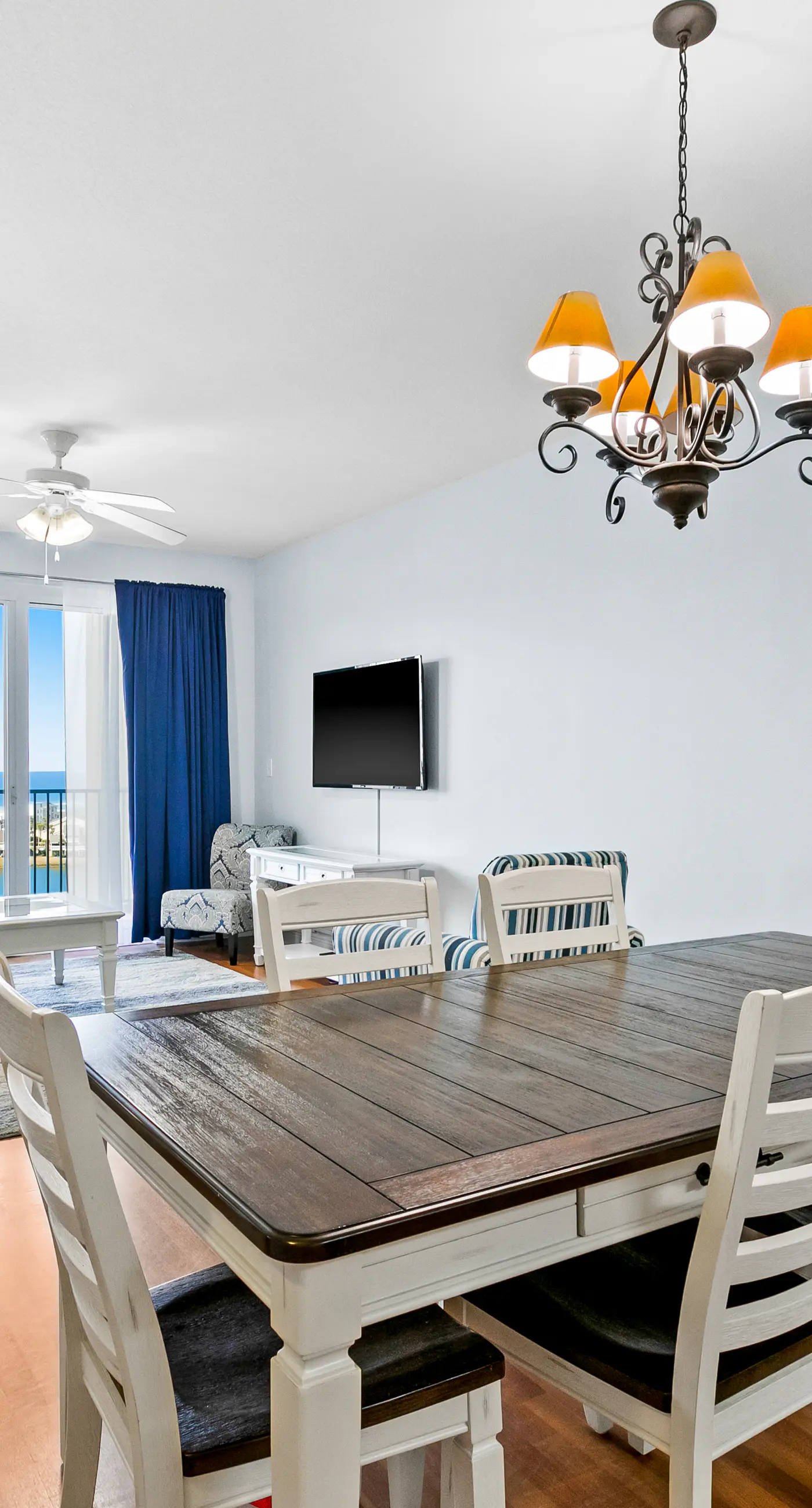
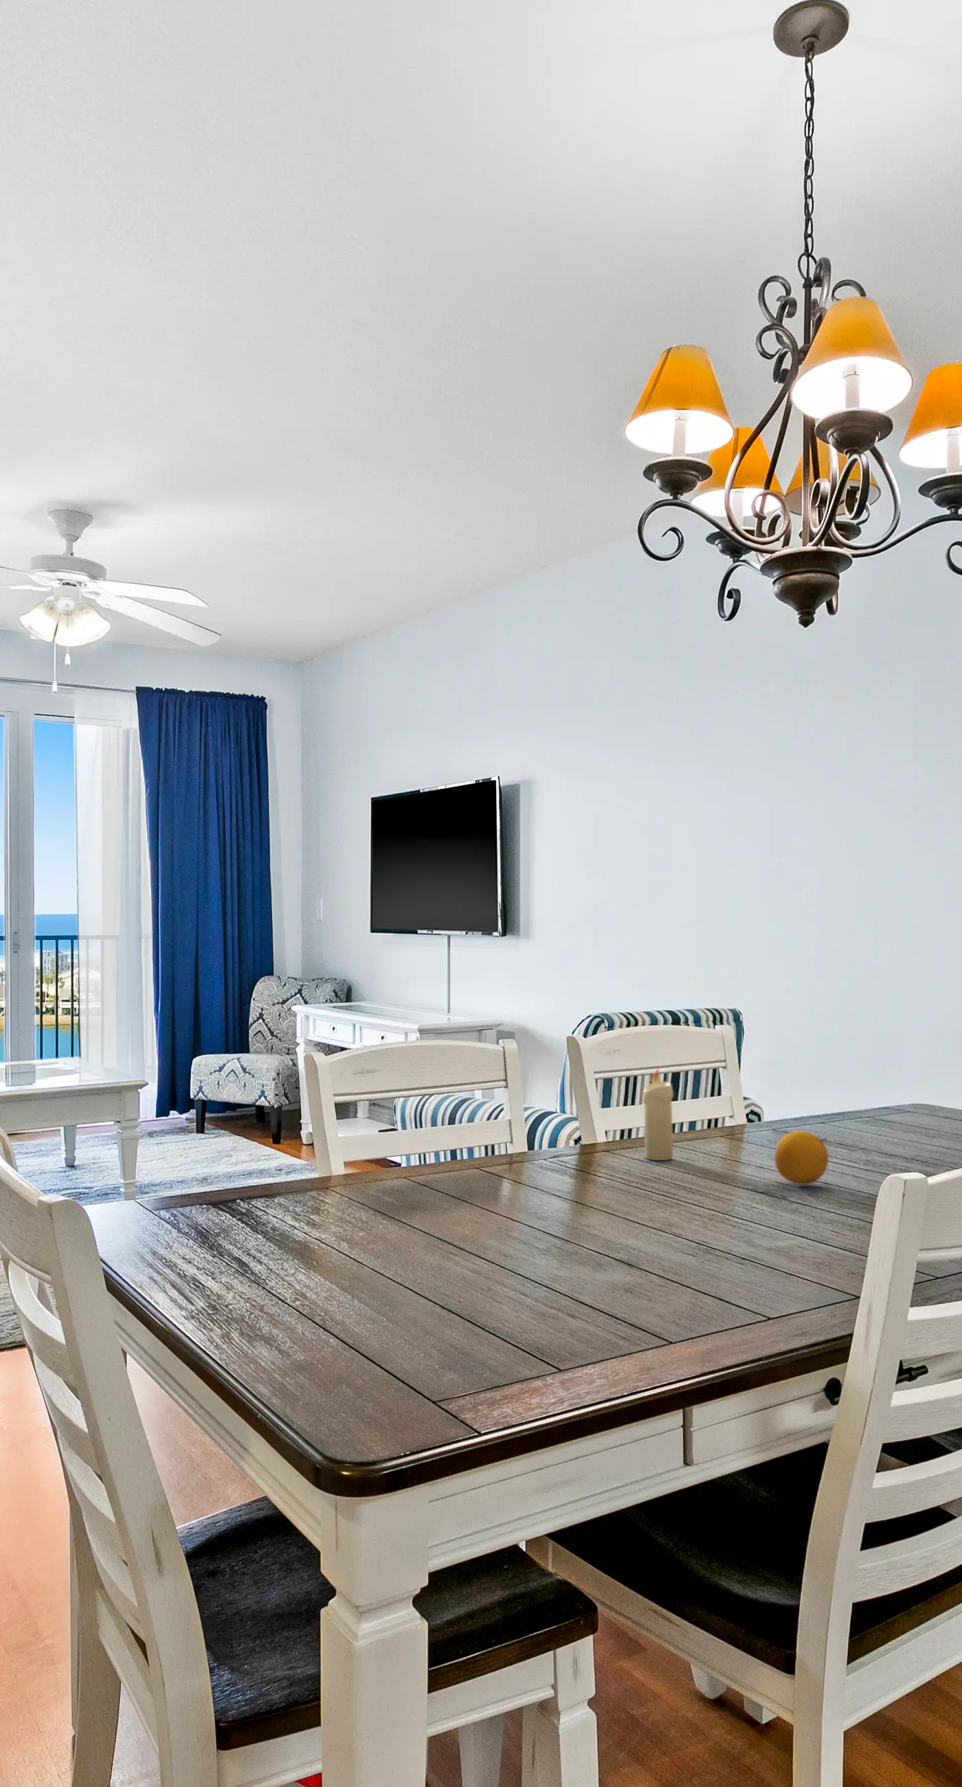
+ candle (659, 1113)
+ fruit (801, 1158)
